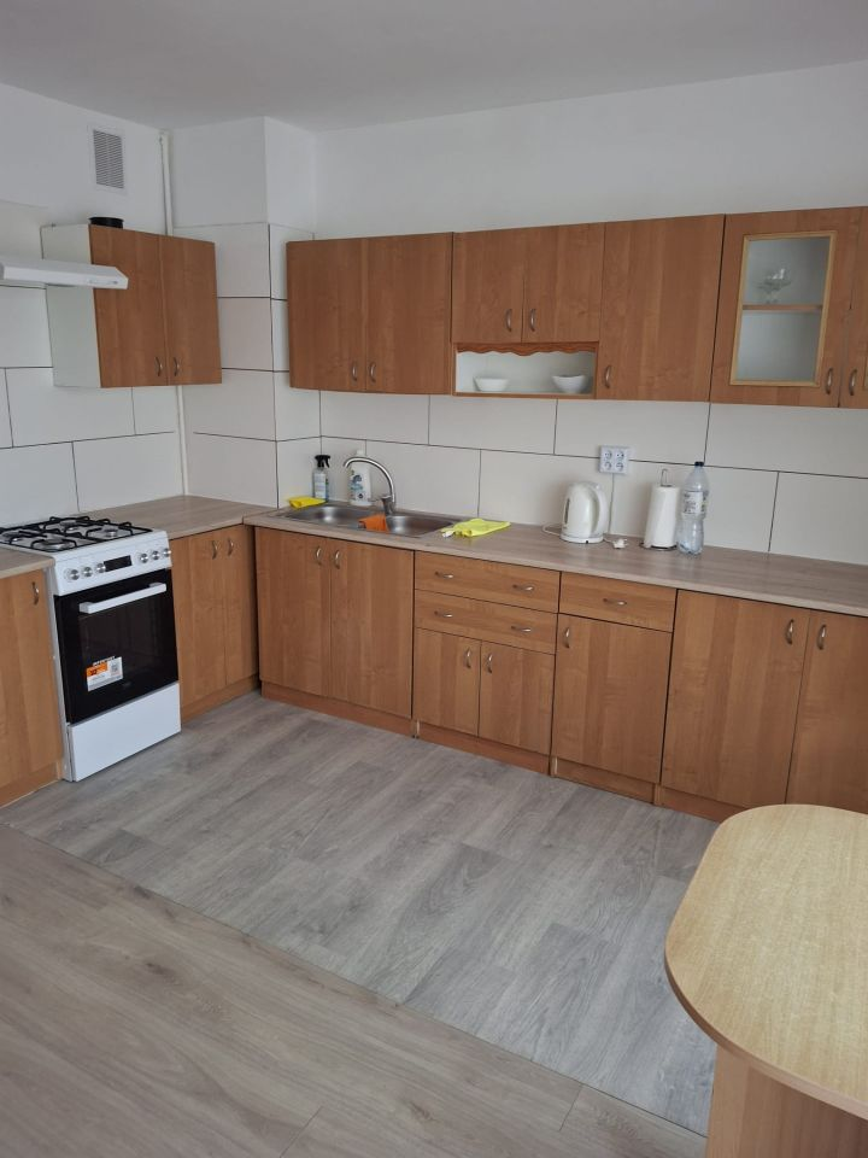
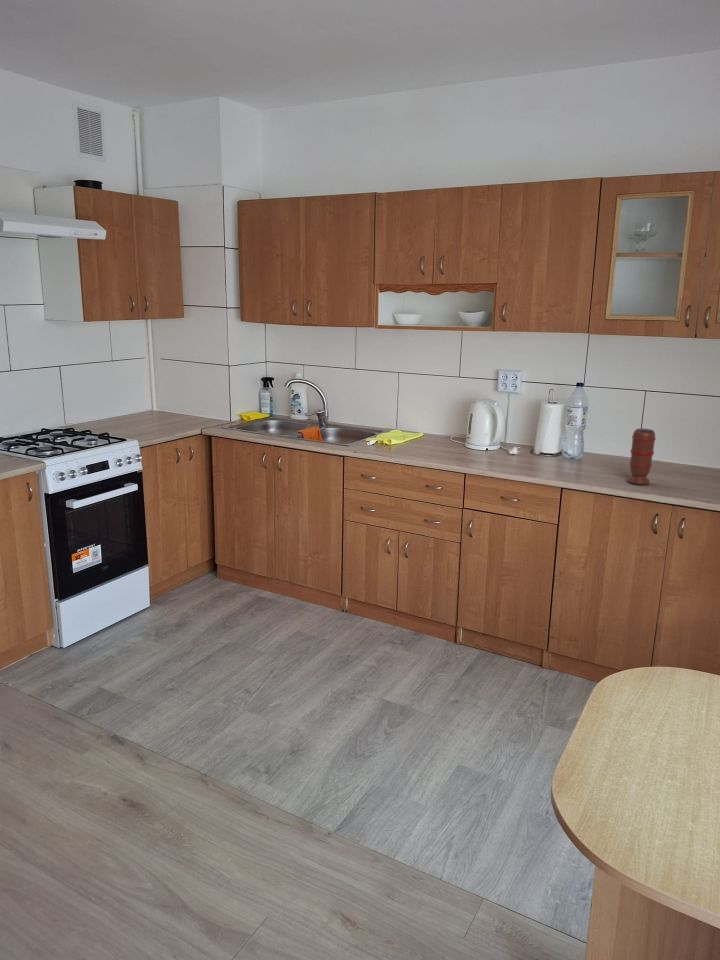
+ spice grinder (641, 455)
